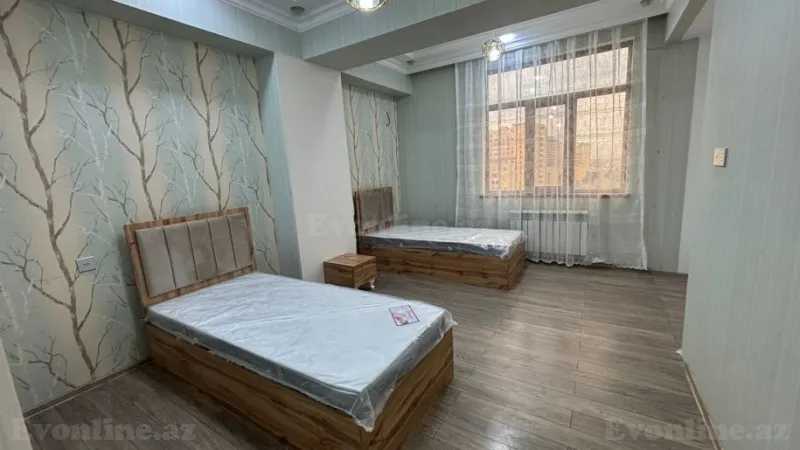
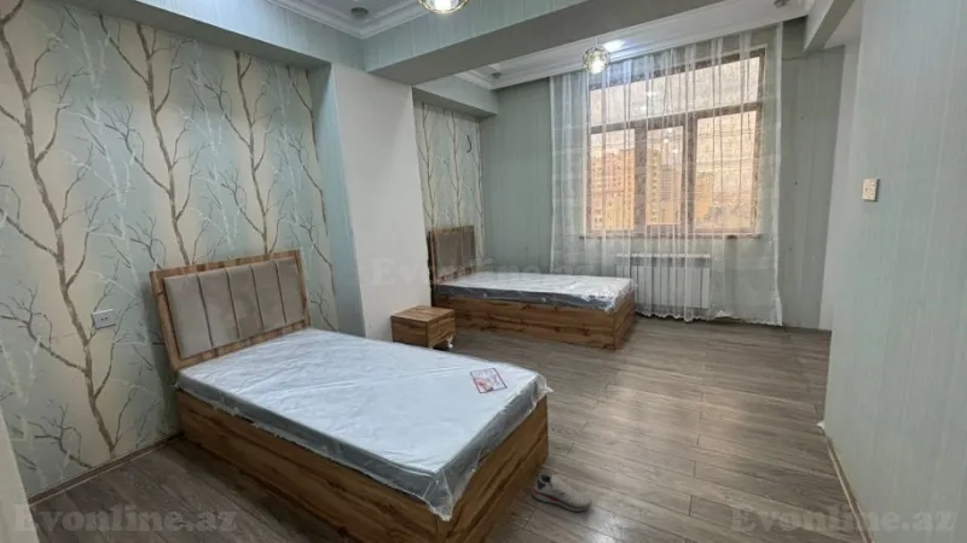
+ shoe (561, 489)
